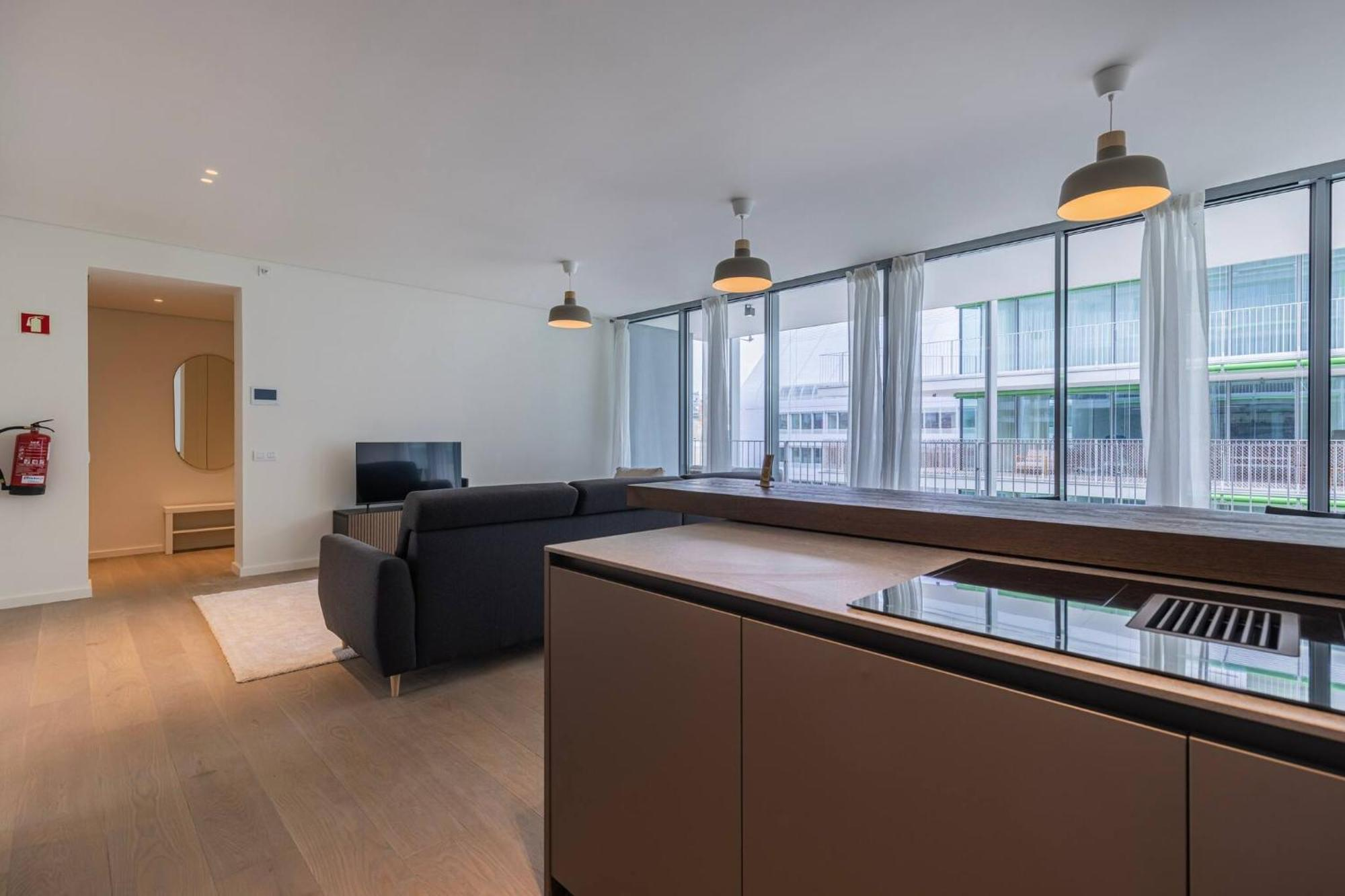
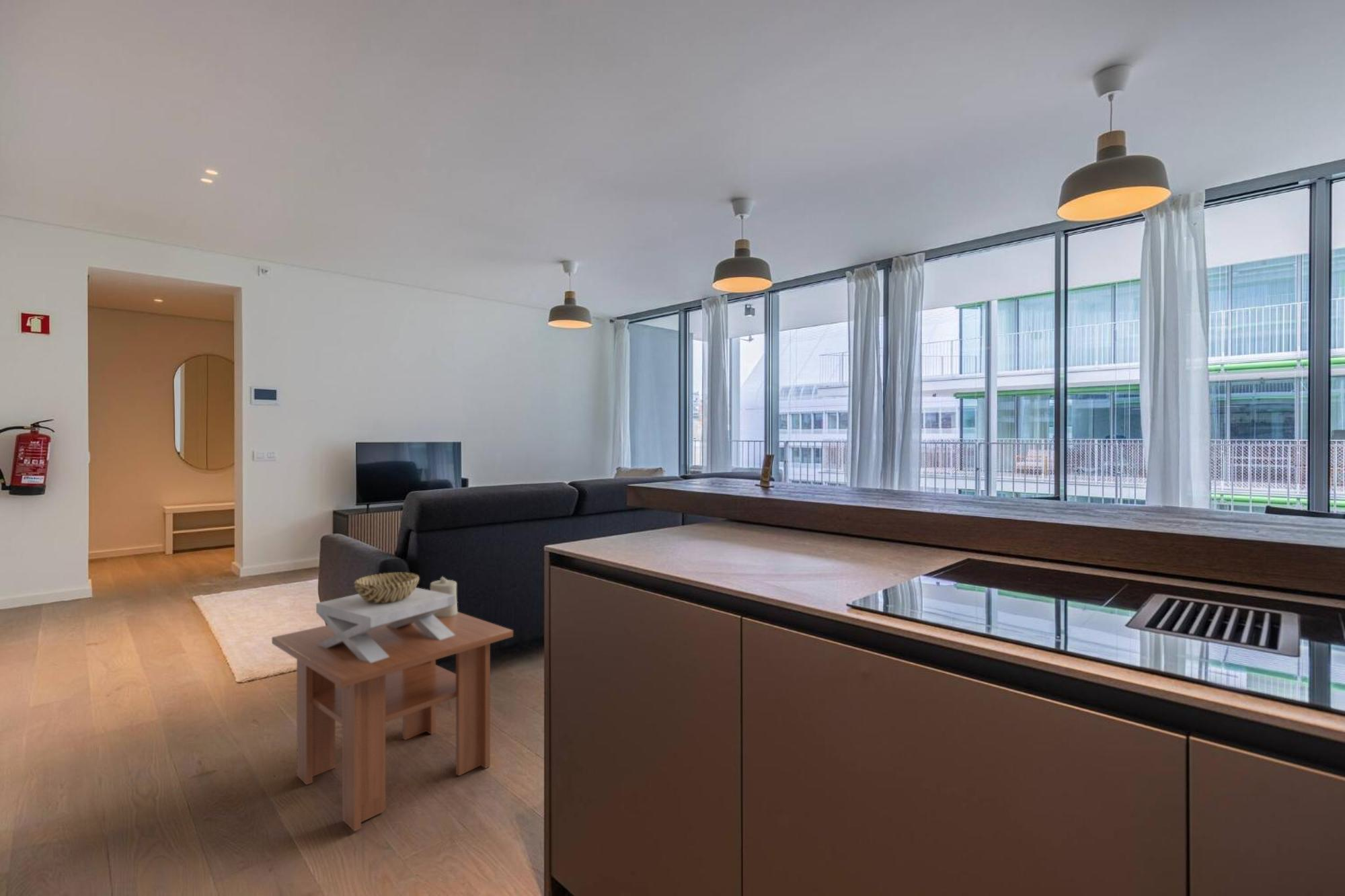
+ coffee table (395, 702)
+ candle (444, 593)
+ decorative bowl (387, 608)
